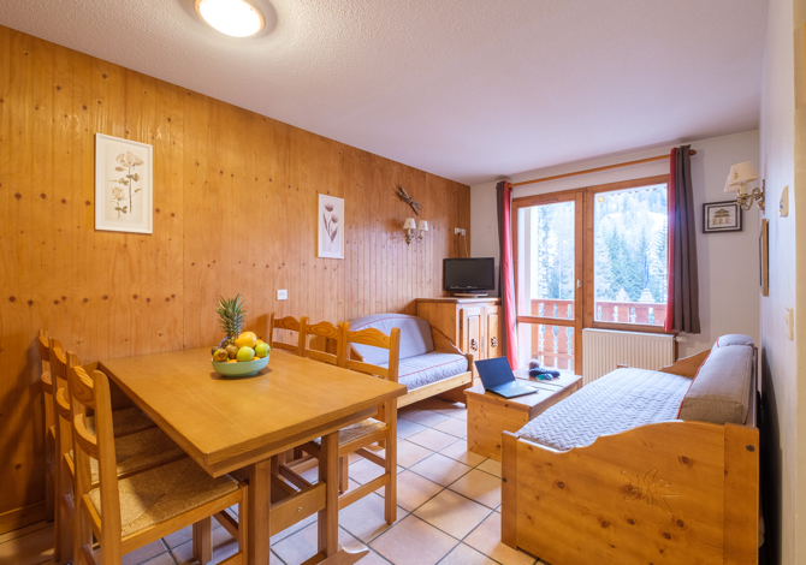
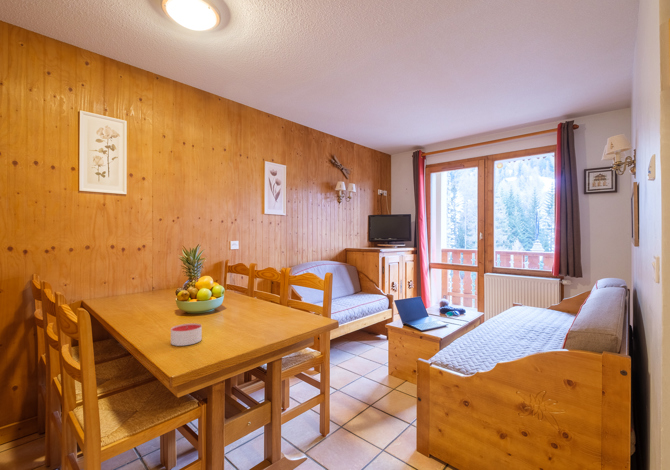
+ candle (186, 333)
